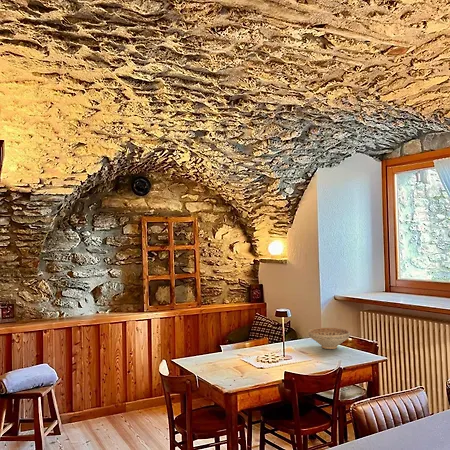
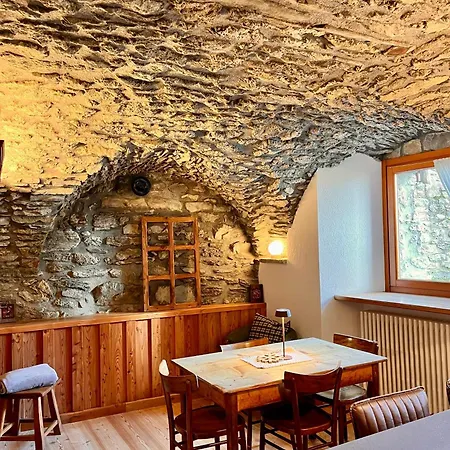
- decorative bowl (329, 339)
